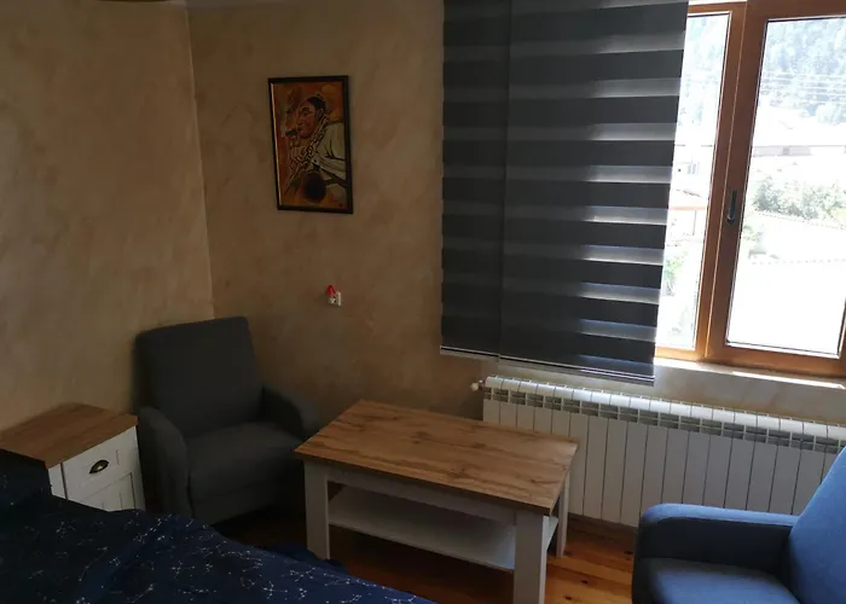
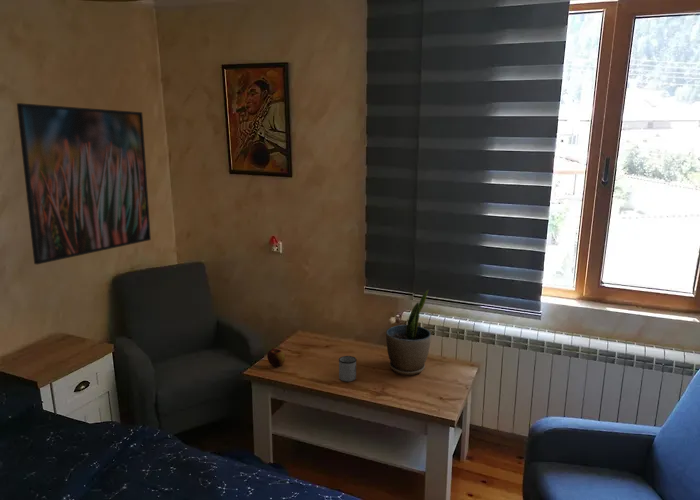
+ potted plant (408, 330)
+ mug (348, 367)
+ apple (276, 357)
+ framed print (93, 181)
